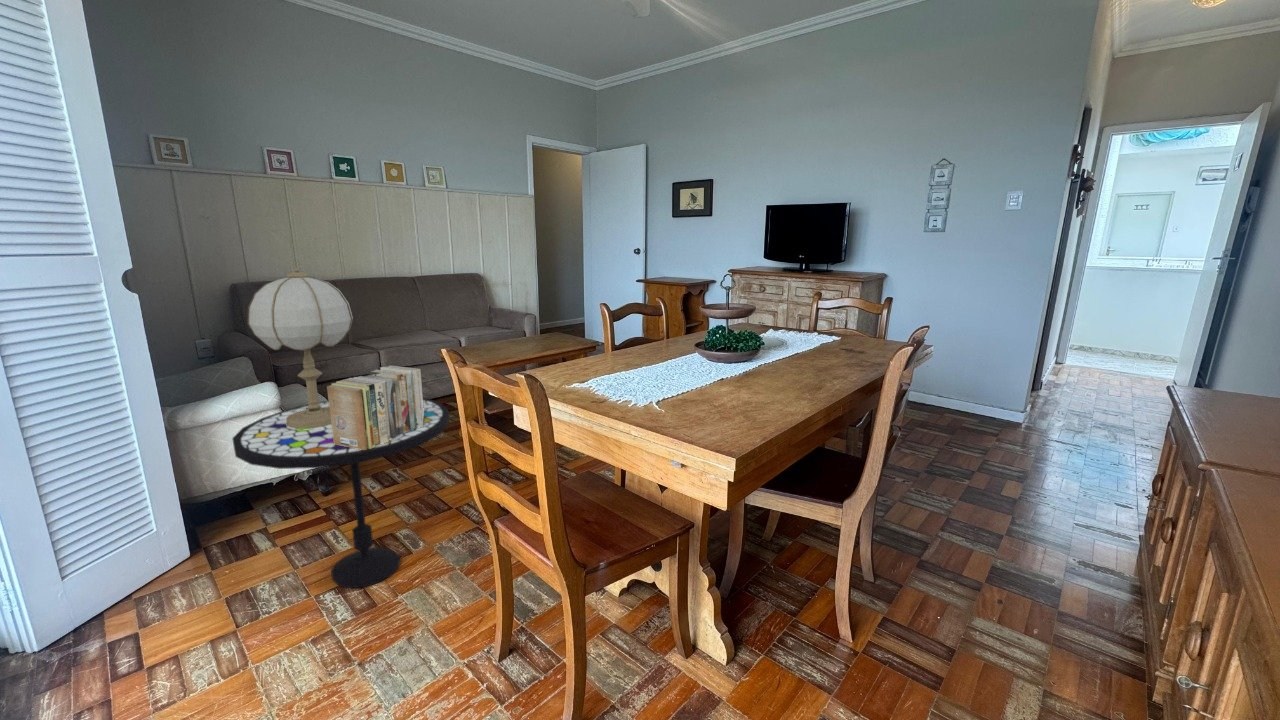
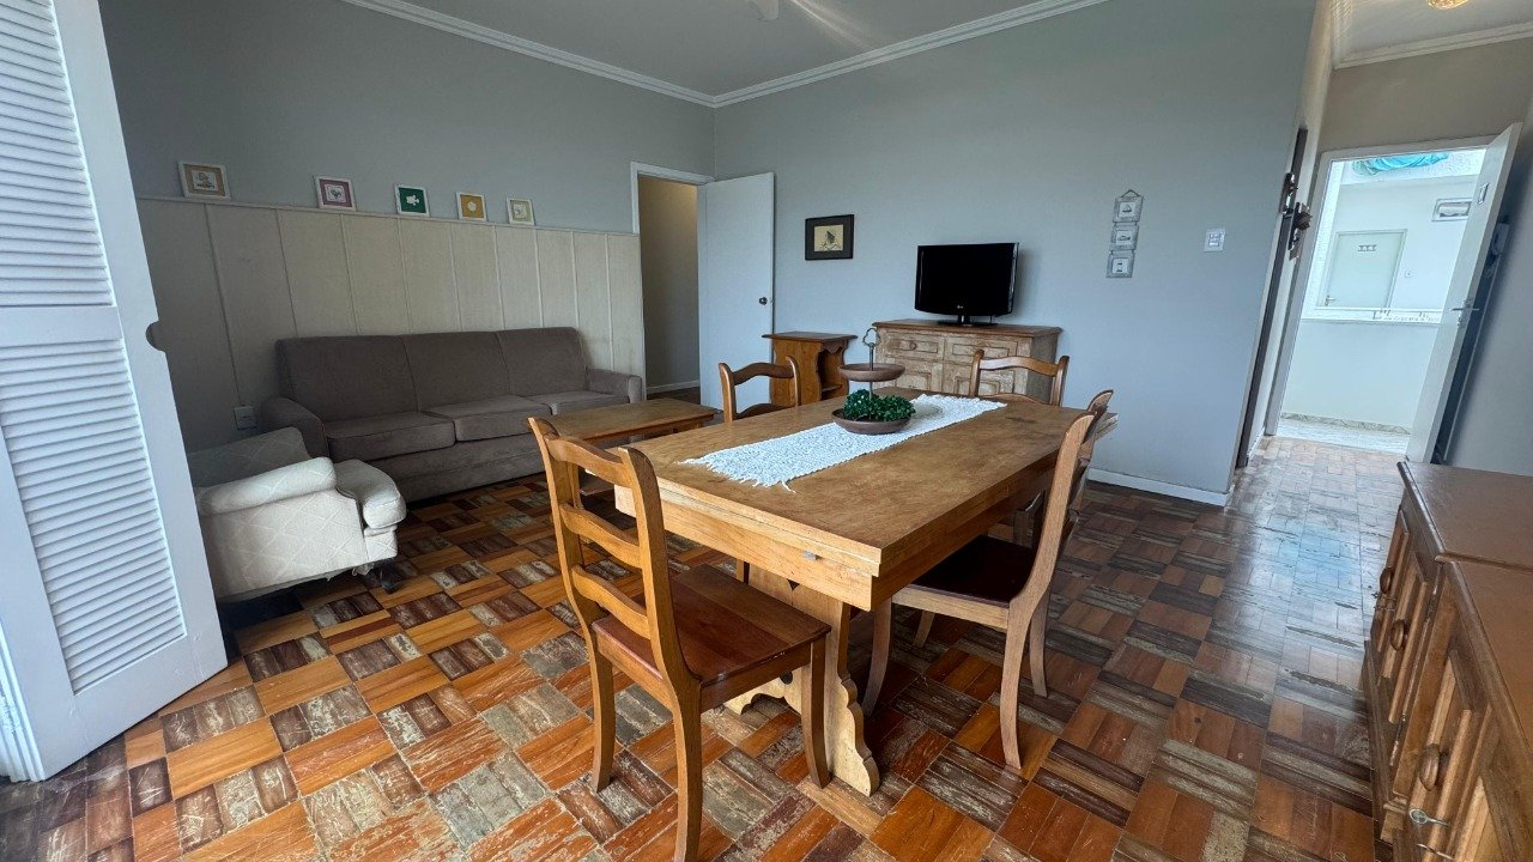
- table lamp (306, 346)
- side table (358, 497)
- books (379, 404)
